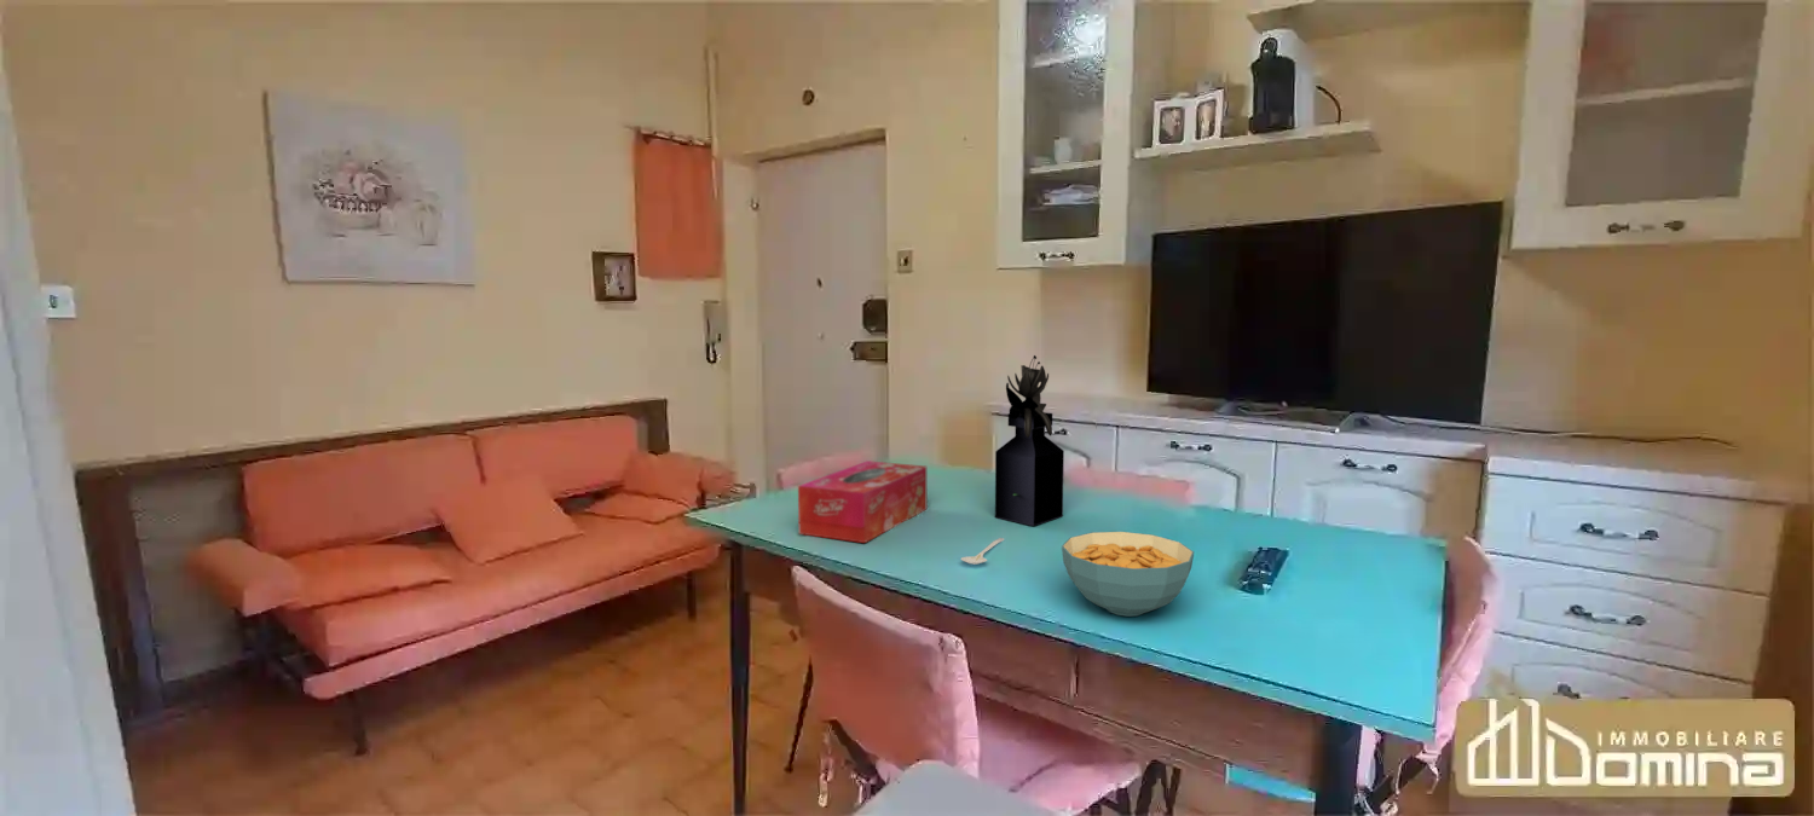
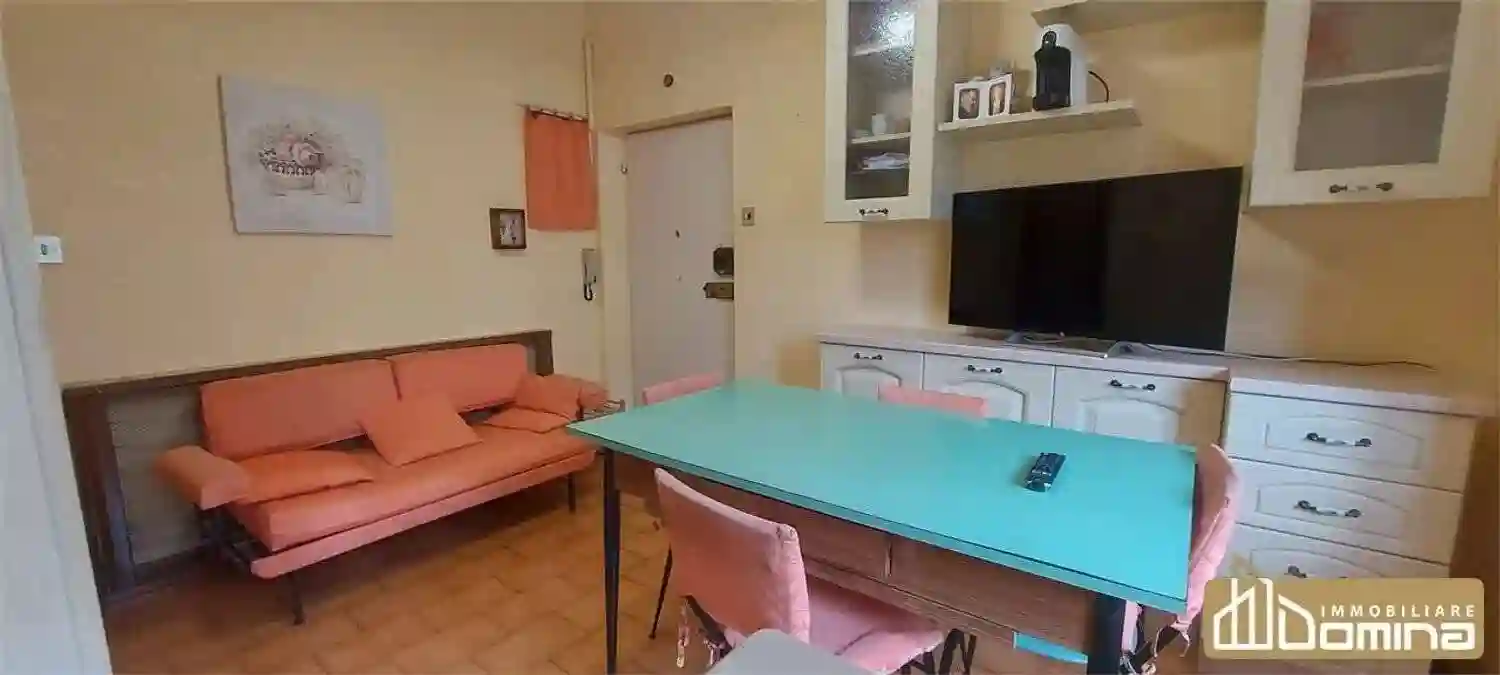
- tissue box (866, 498)
- stirrer (986, 549)
- vase (1029, 438)
- cereal bowl (1126, 579)
